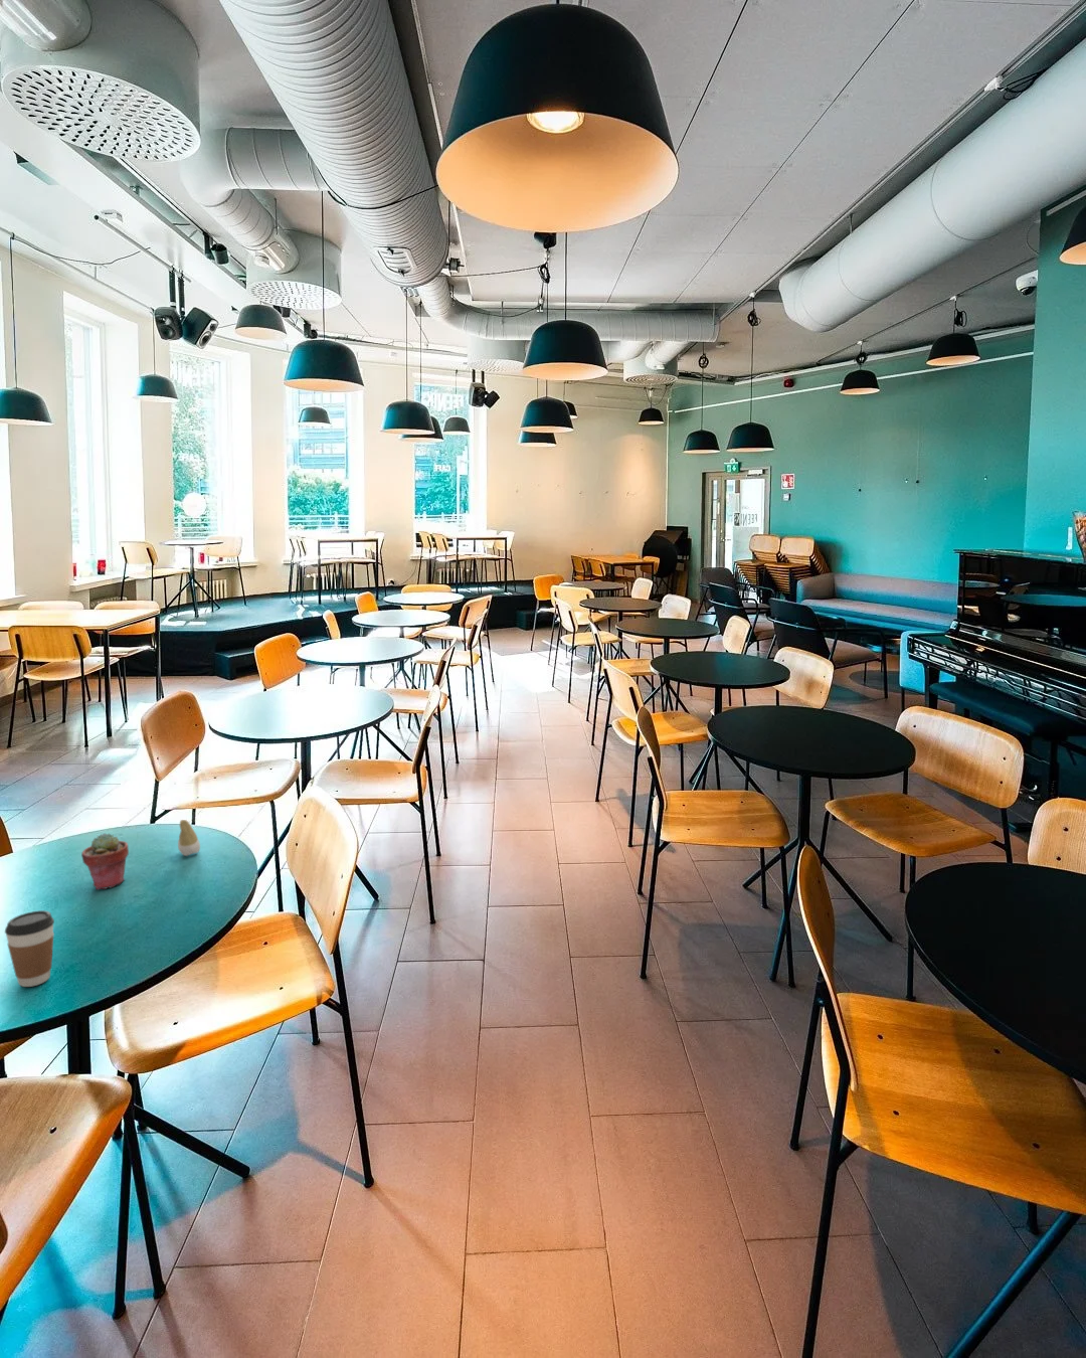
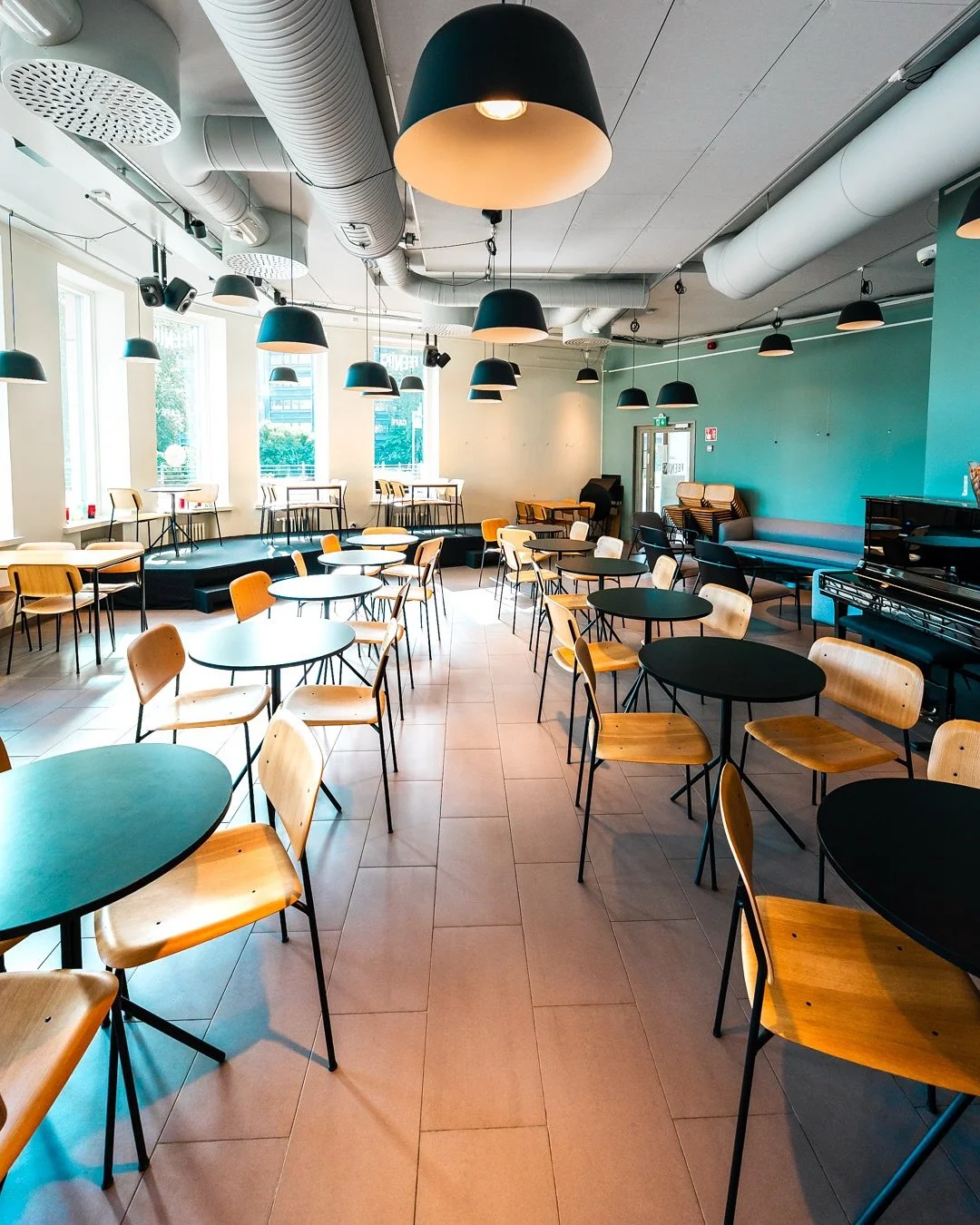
- coffee cup (31, 949)
- potted succulent (105, 858)
- tooth (188, 835)
